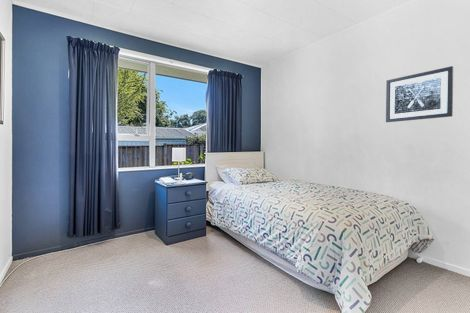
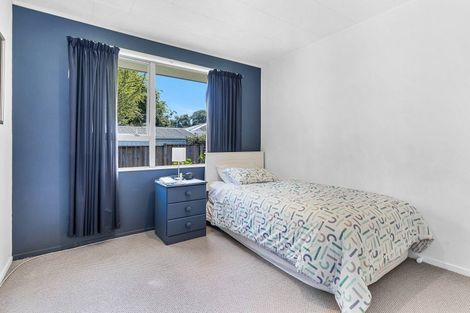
- wall art (416, 96)
